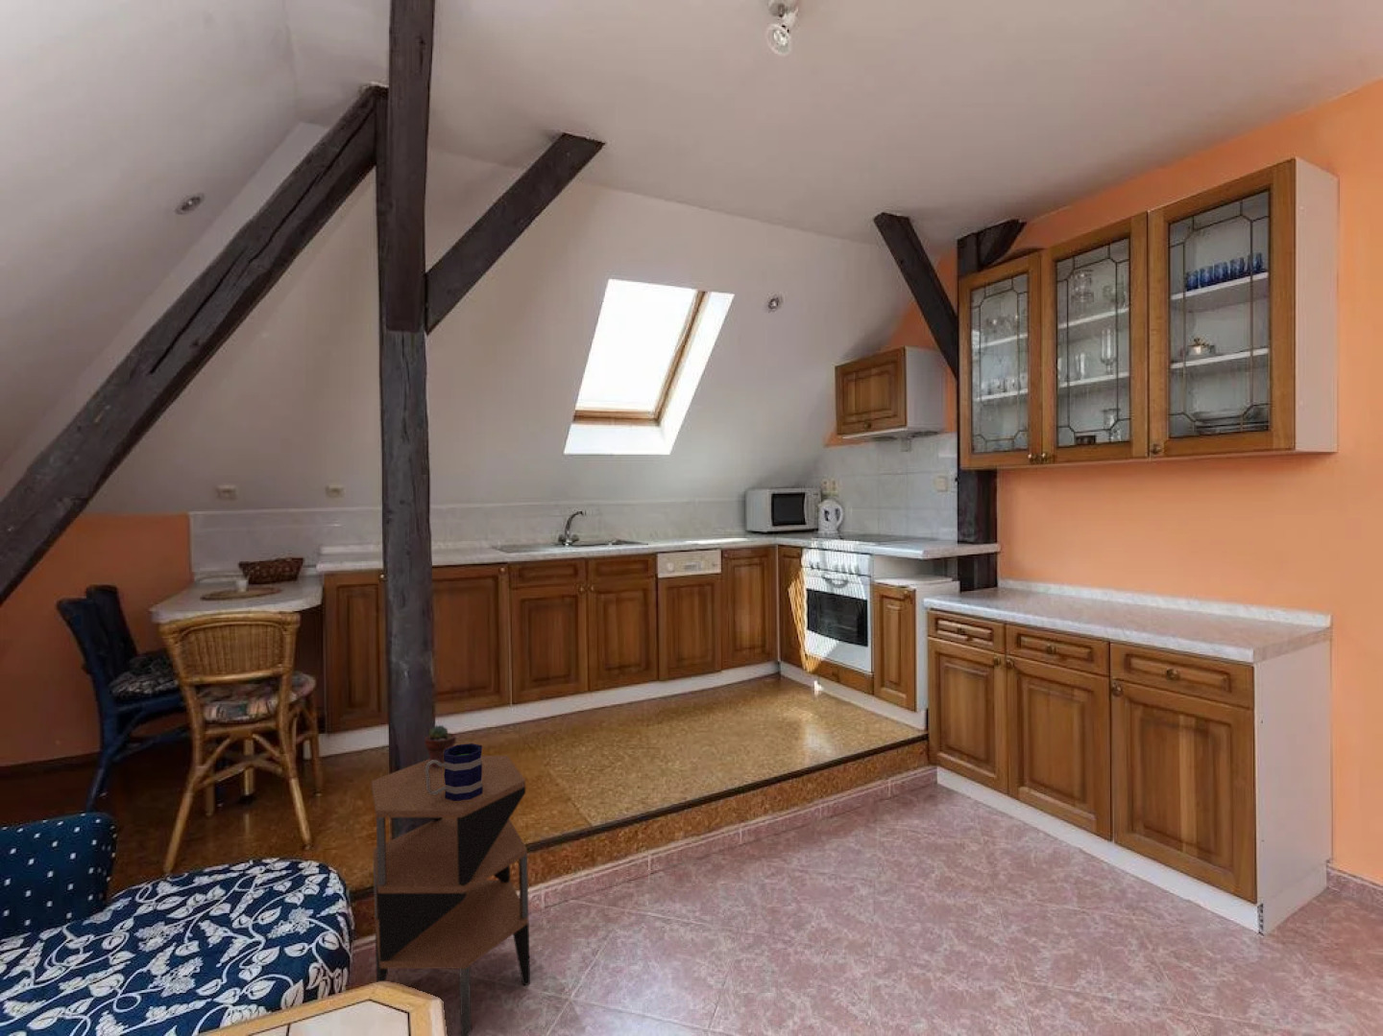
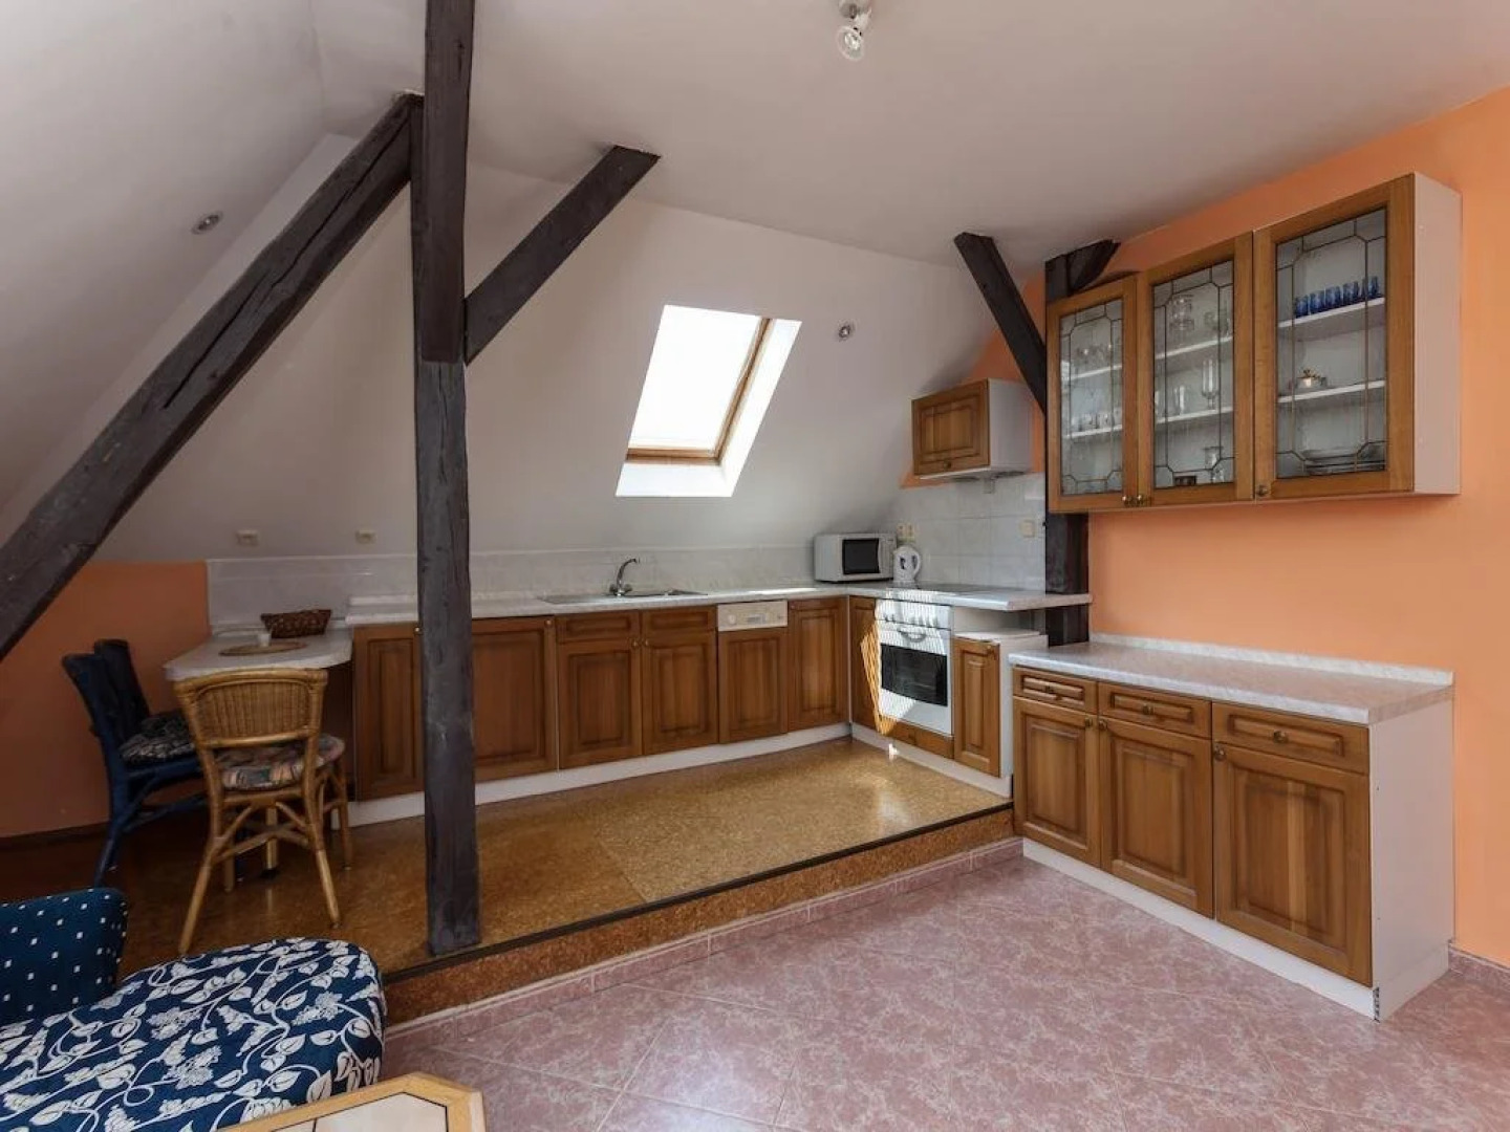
- mug (454, 773)
- side table (451, 883)
- potted succulent (440, 743)
